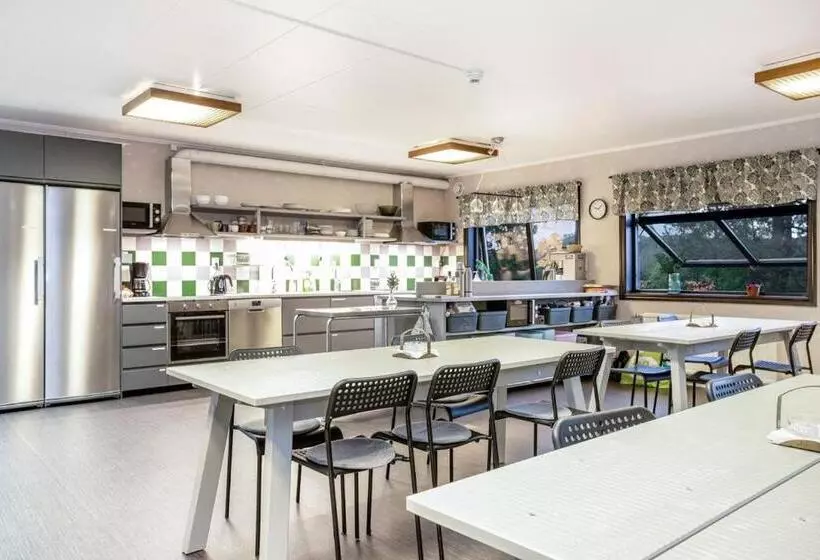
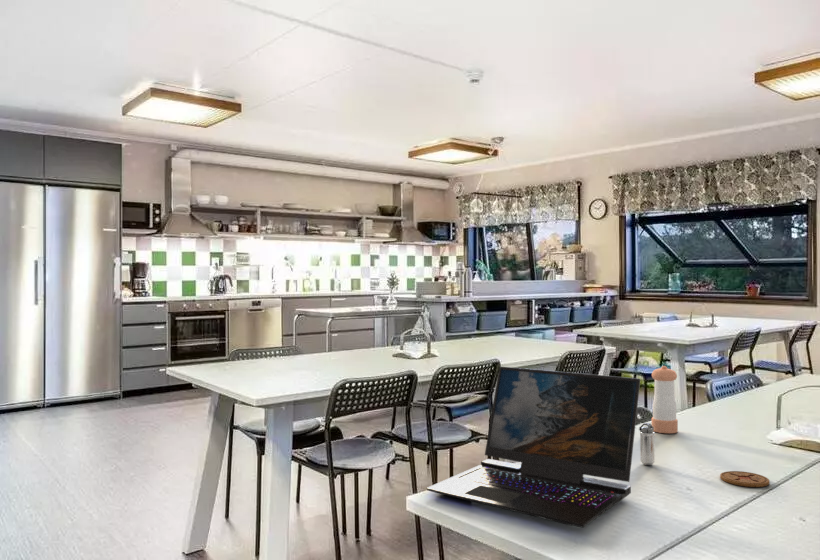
+ laptop (535, 436)
+ pepper shaker (664, 398)
+ shaker (647, 443)
+ coaster (744, 478)
